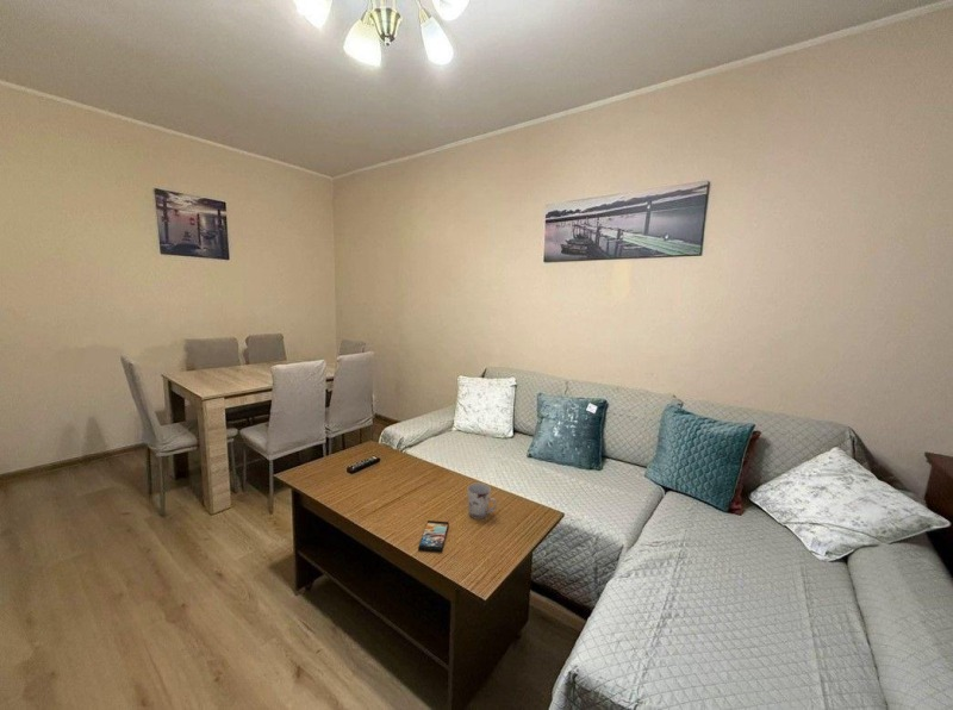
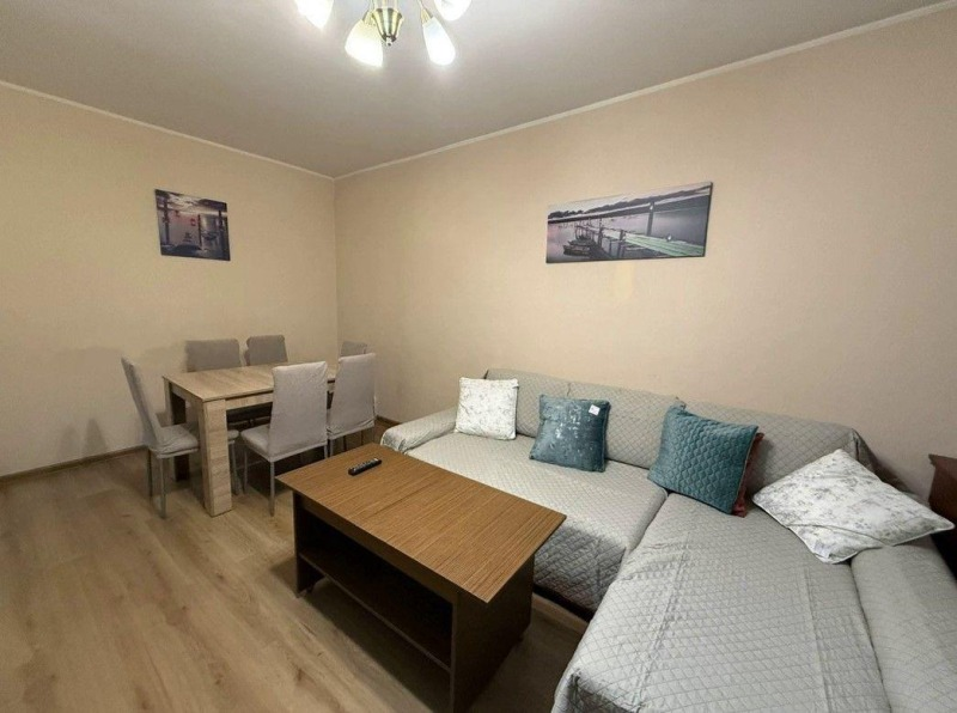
- smartphone (434, 535)
- cup (481, 503)
